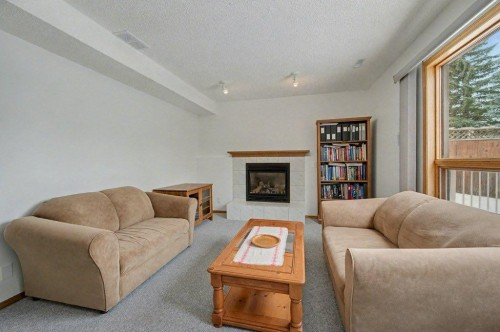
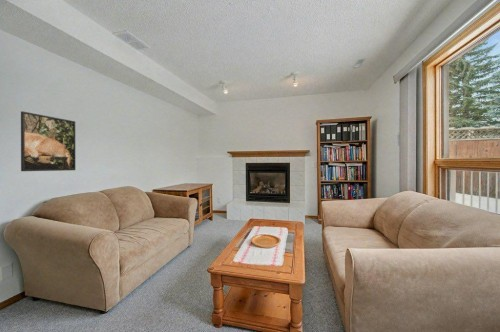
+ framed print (50, 143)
